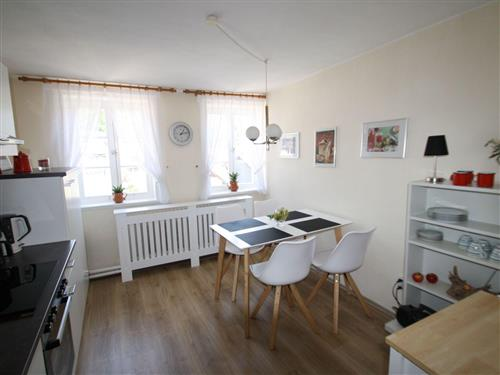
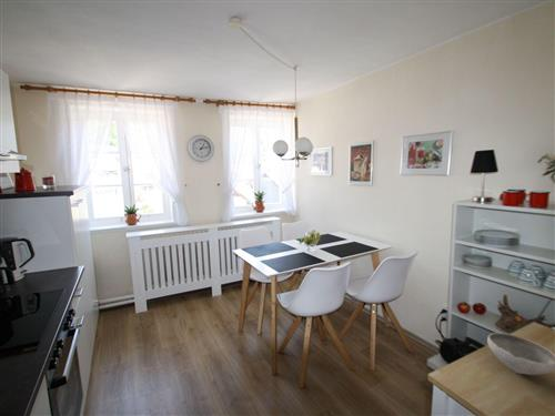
+ bowl (519, 357)
